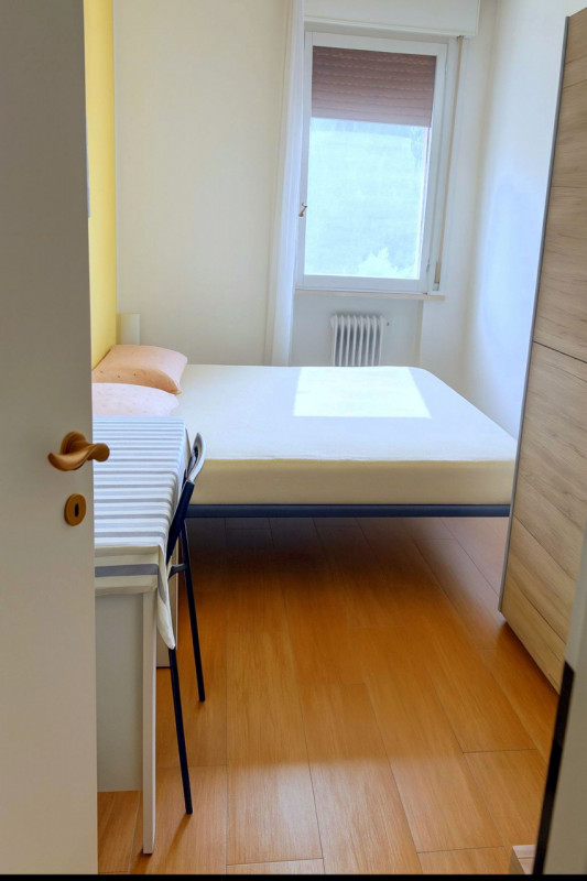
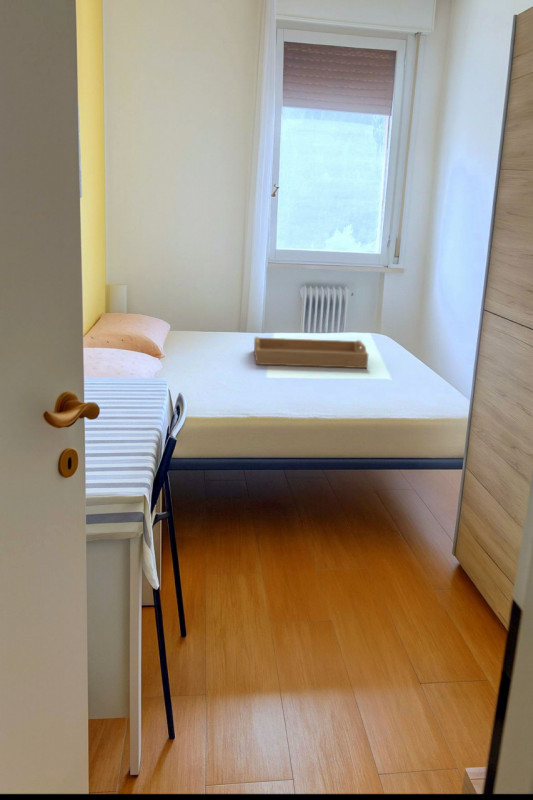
+ serving tray (308, 350)
